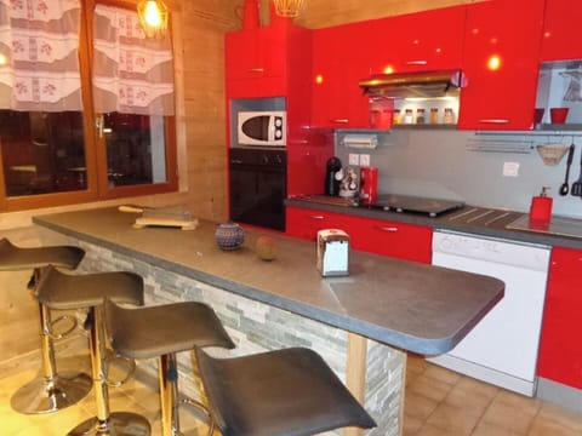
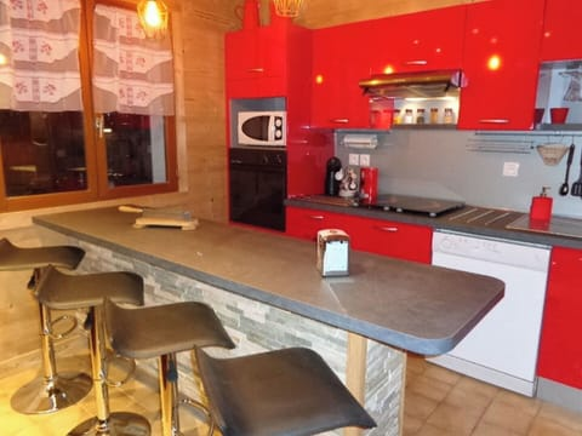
- teapot (229, 233)
- fruit (266, 247)
